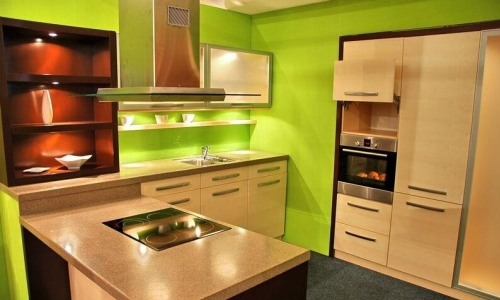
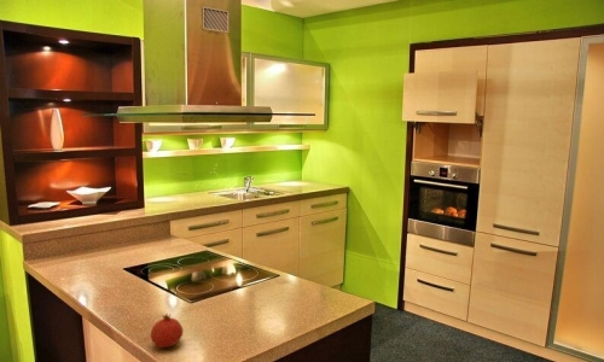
+ fruit (167, 329)
